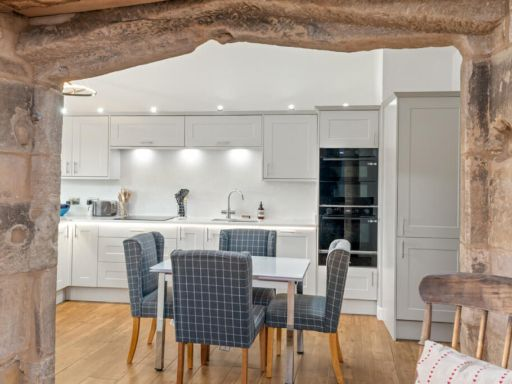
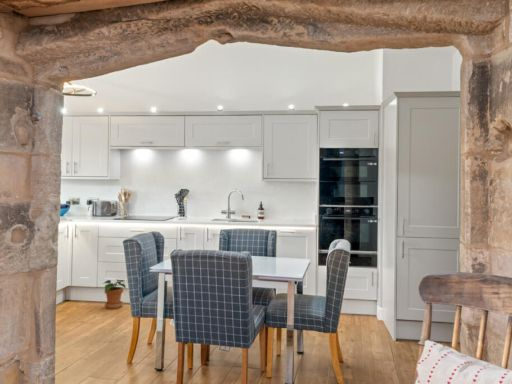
+ potted plant (111, 294)
